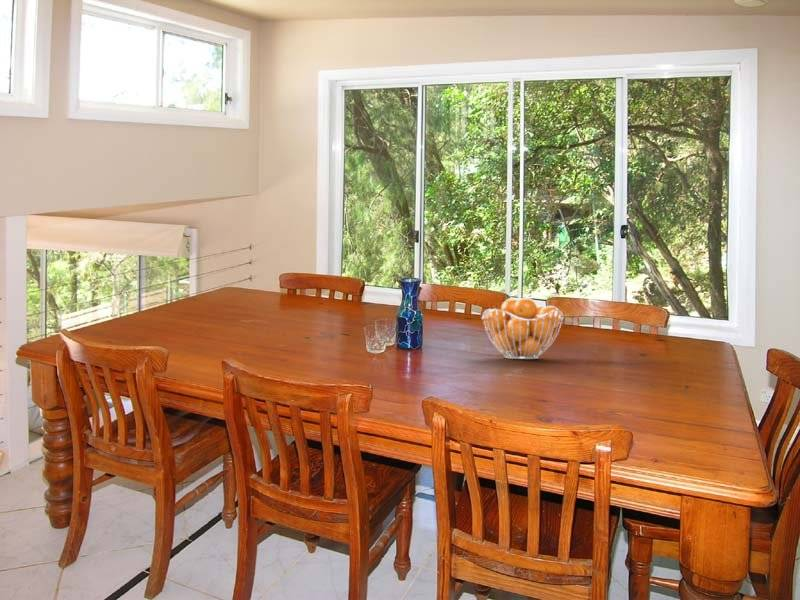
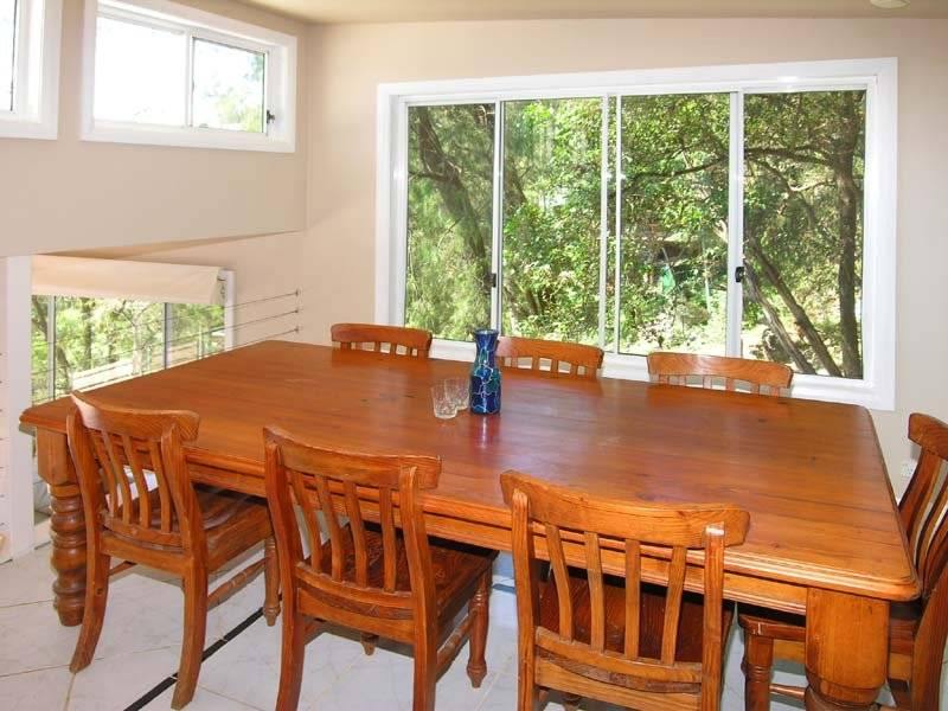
- fruit basket (521, 327)
